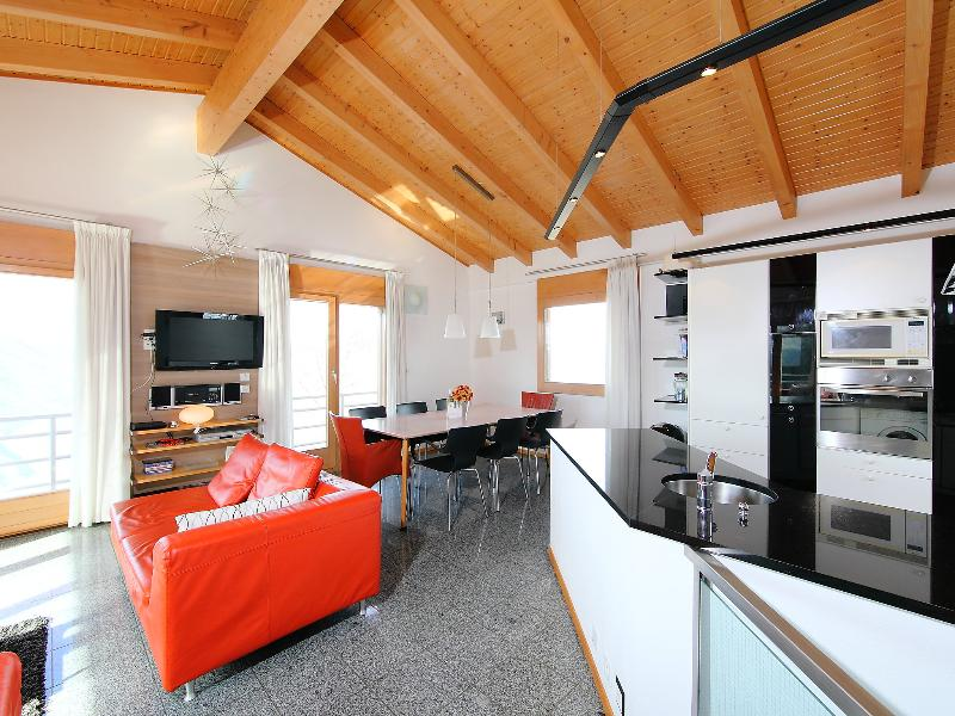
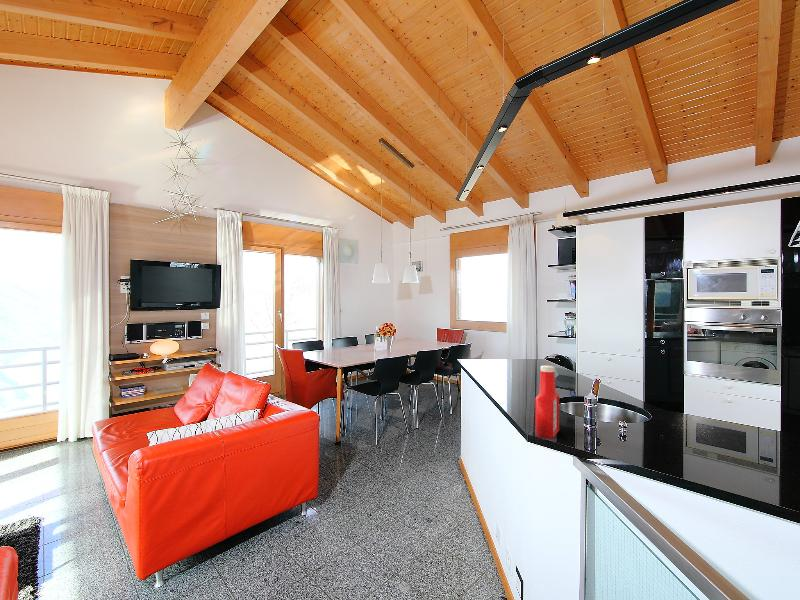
+ soap bottle (547, 399)
